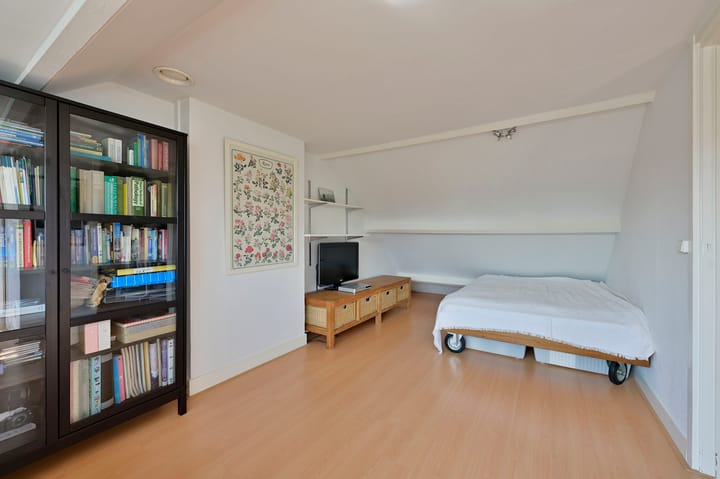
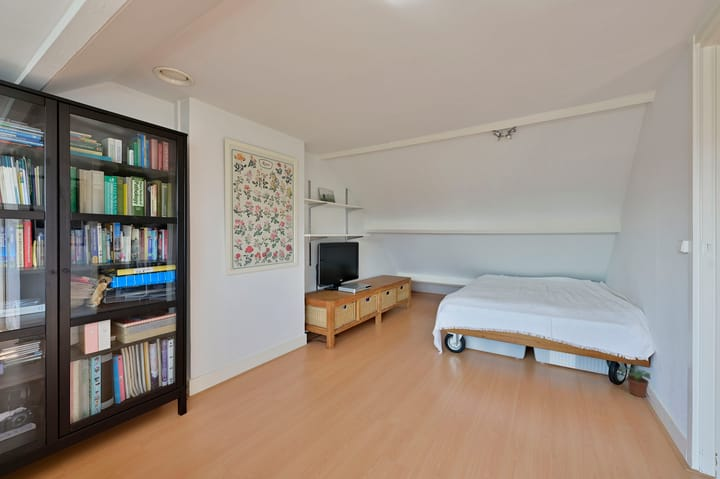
+ potted plant (636, 382)
